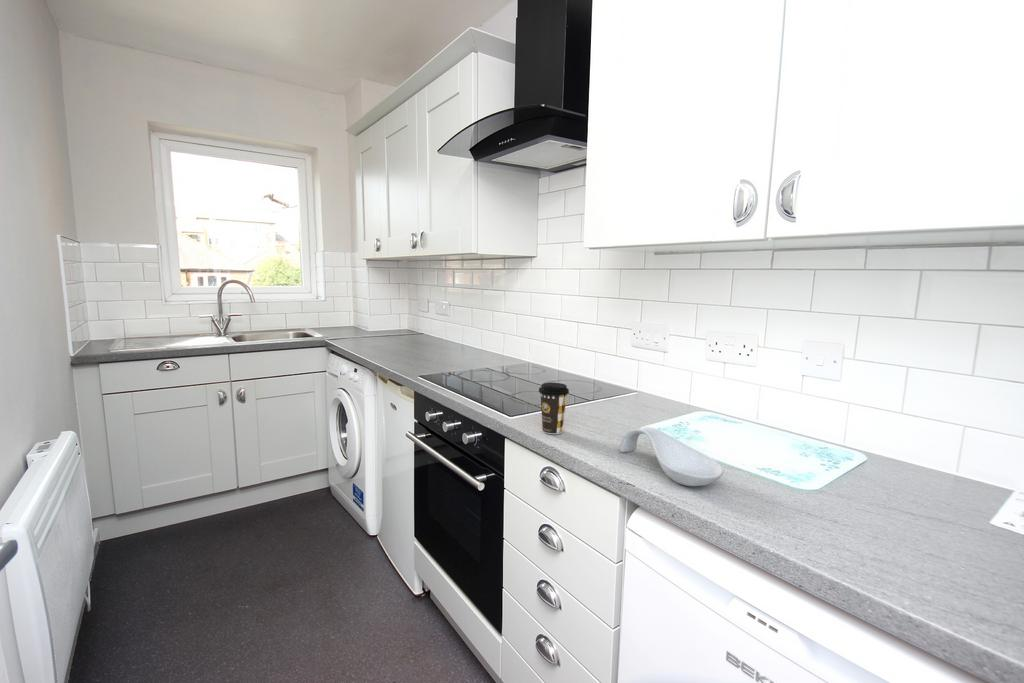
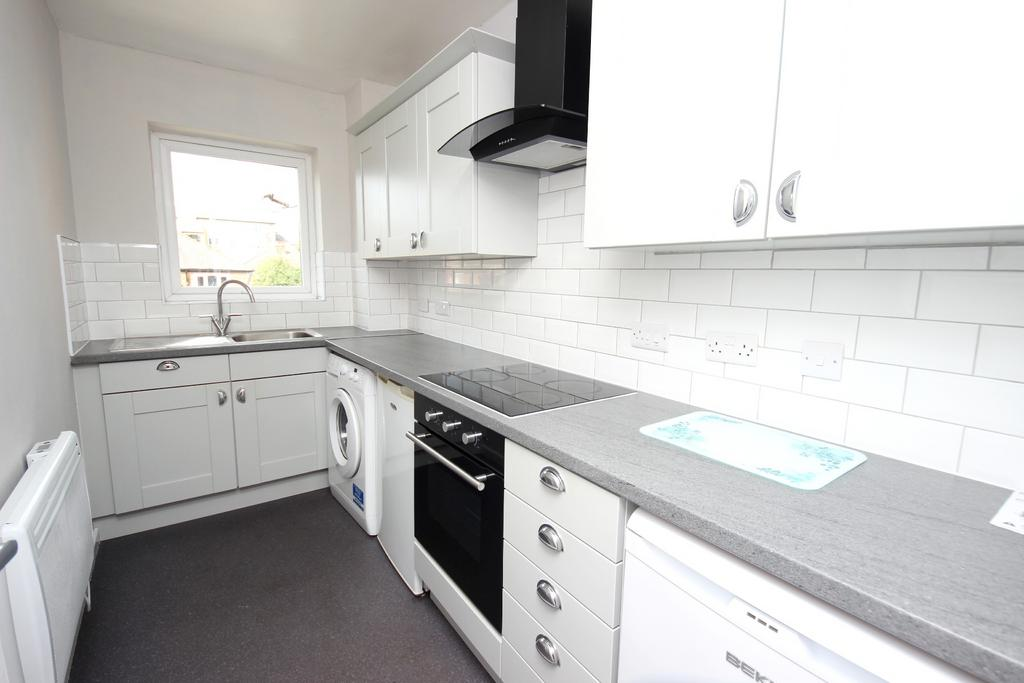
- coffee cup (553, 408)
- spoon rest (666, 453)
